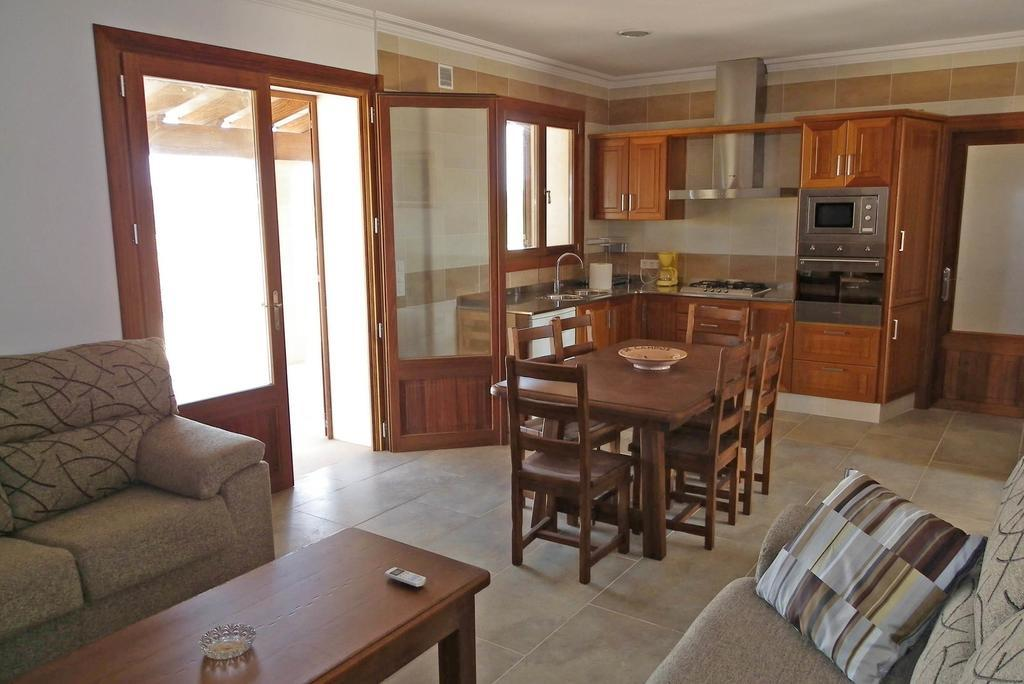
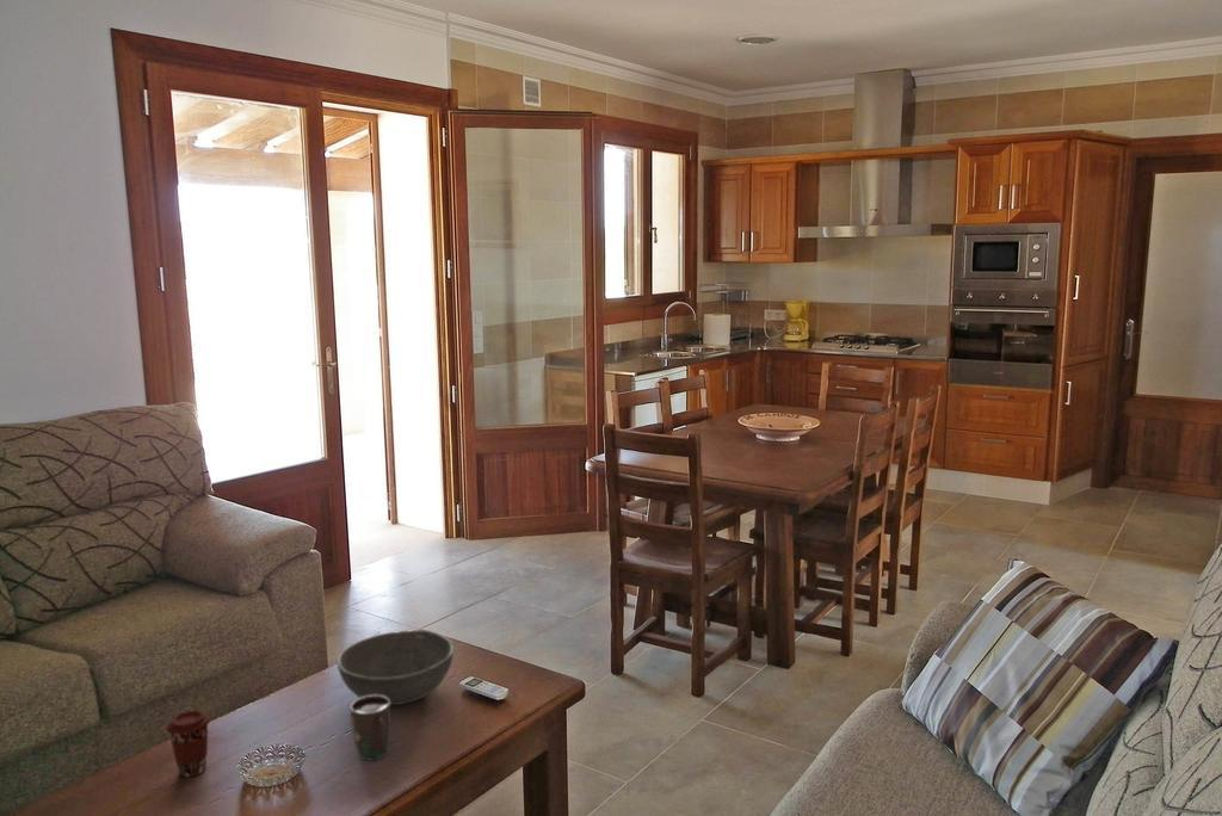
+ mug (375, 732)
+ bowl (396, 672)
+ coffee cup (190, 743)
